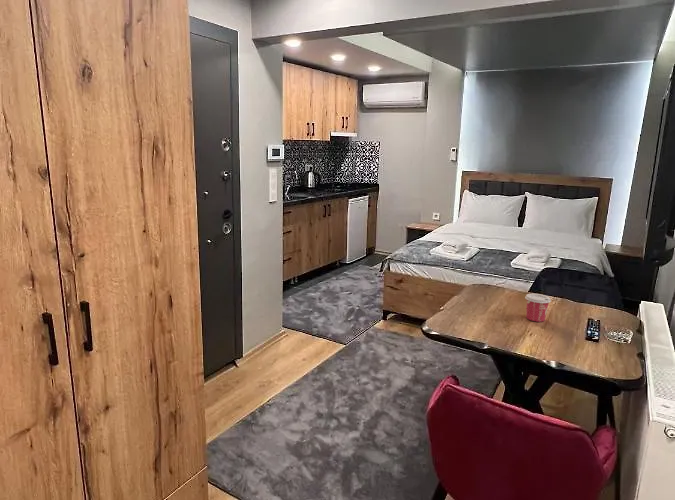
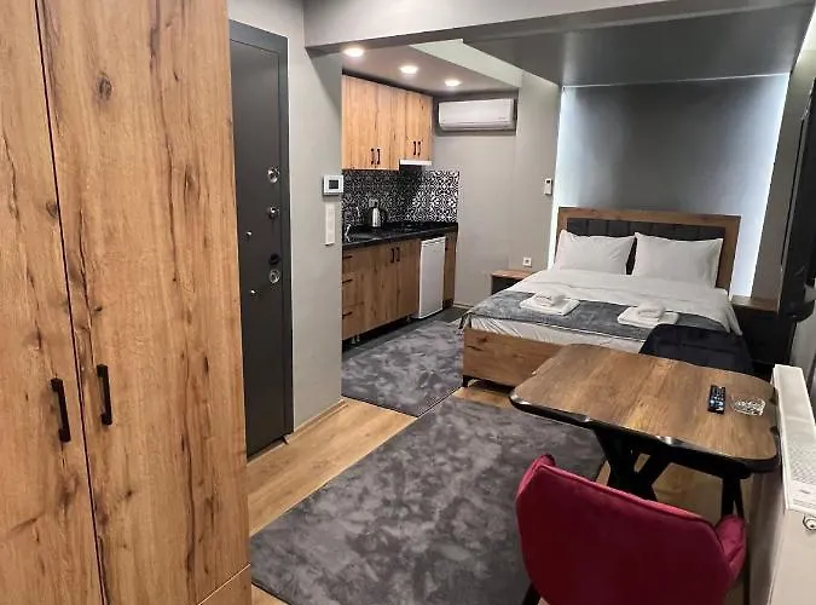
- cup (536, 307)
